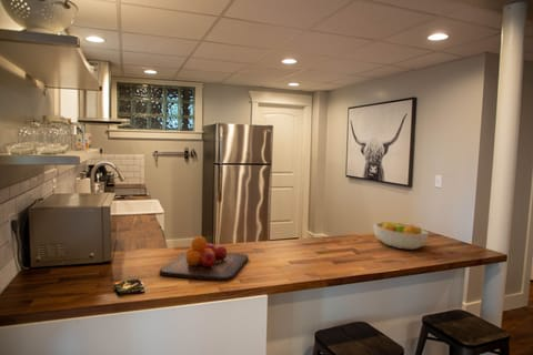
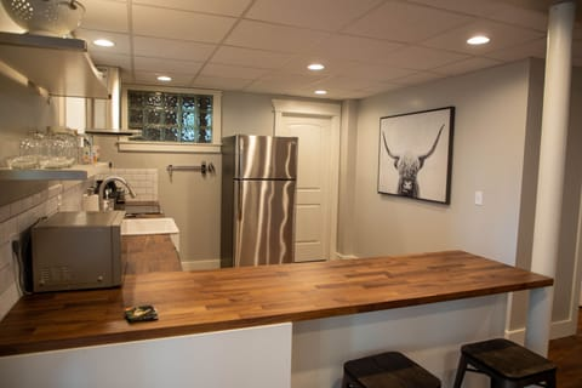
- chopping board (207, 251)
- fruit bowl (400, 232)
